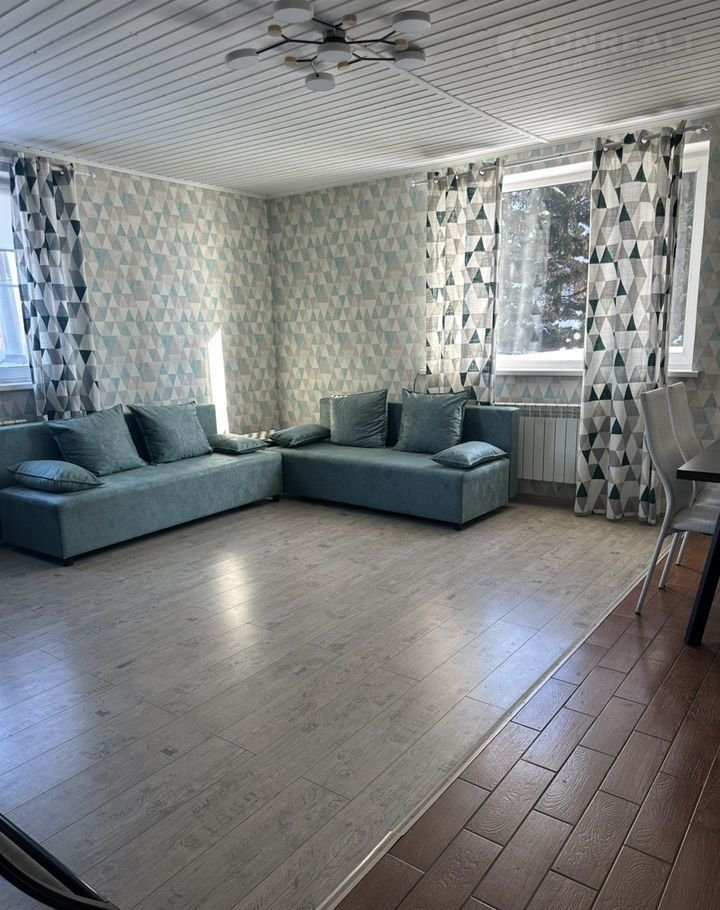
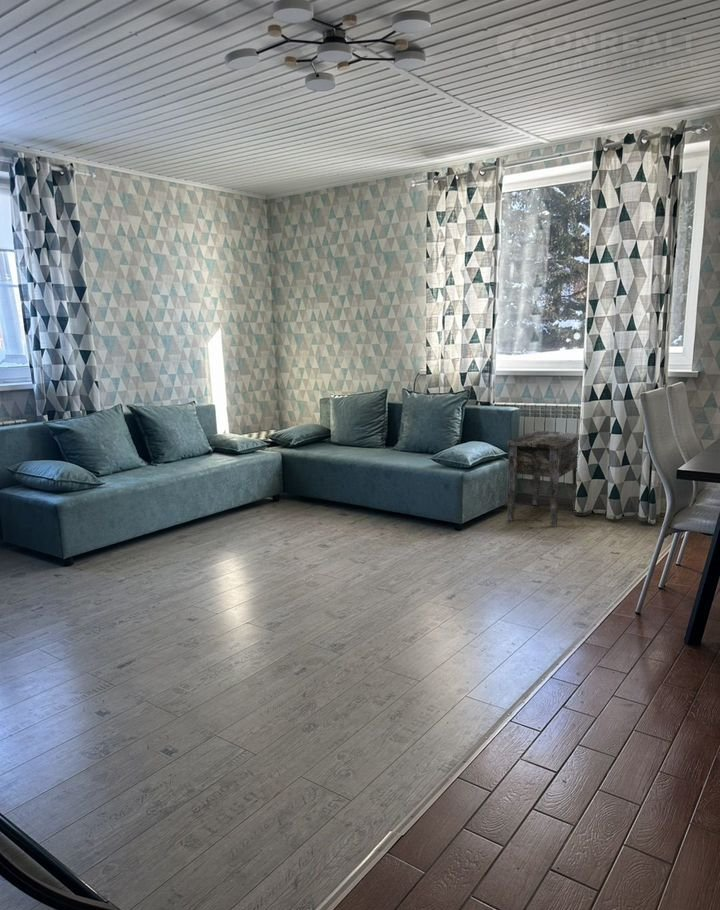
+ side table (545, 476)
